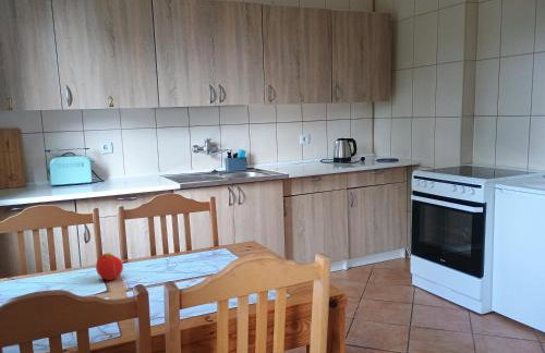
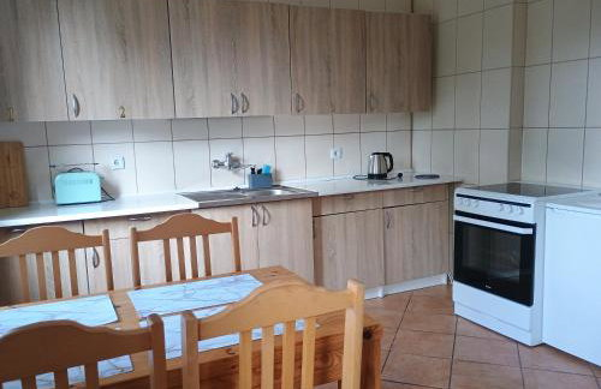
- fruit (109, 265)
